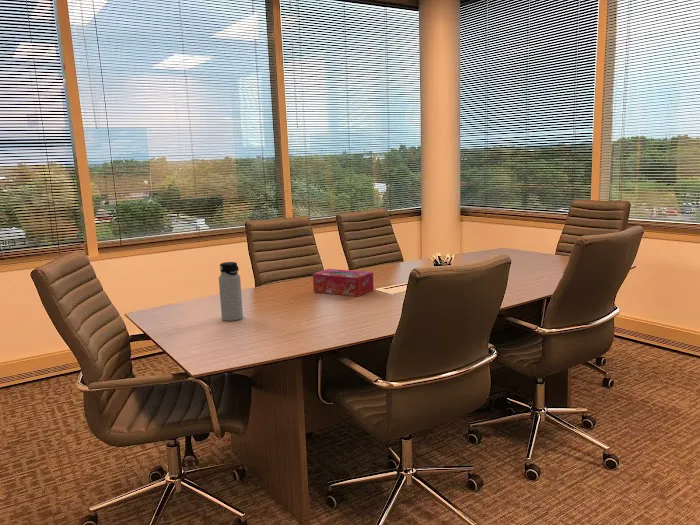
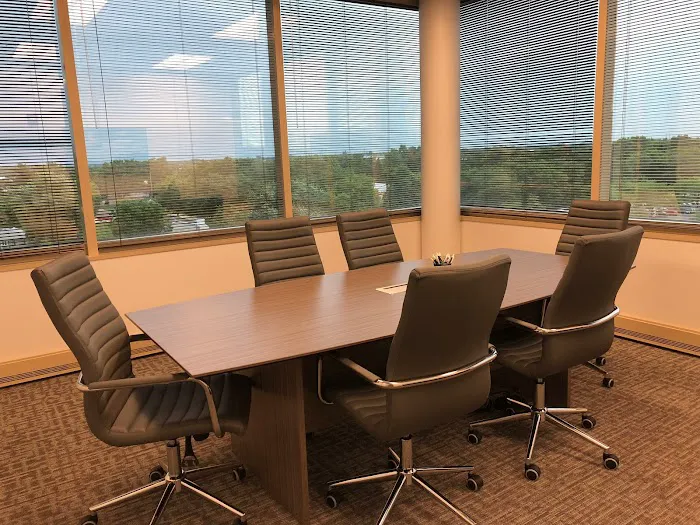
- tissue box (343, 282)
- water bottle (230, 290)
